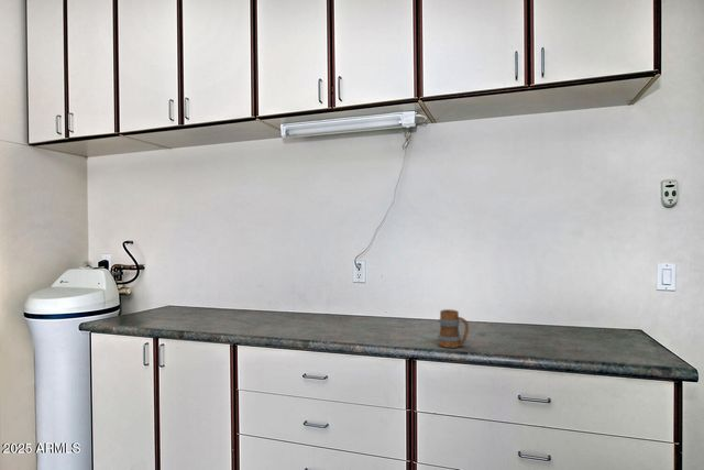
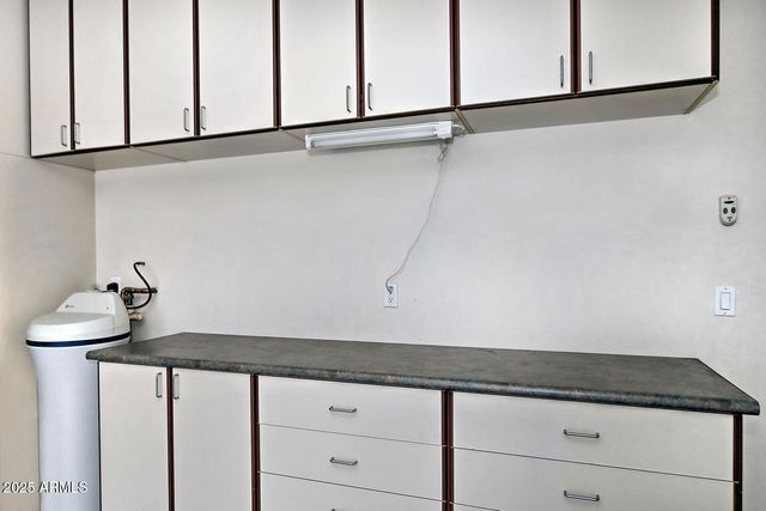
- mug (453, 328)
